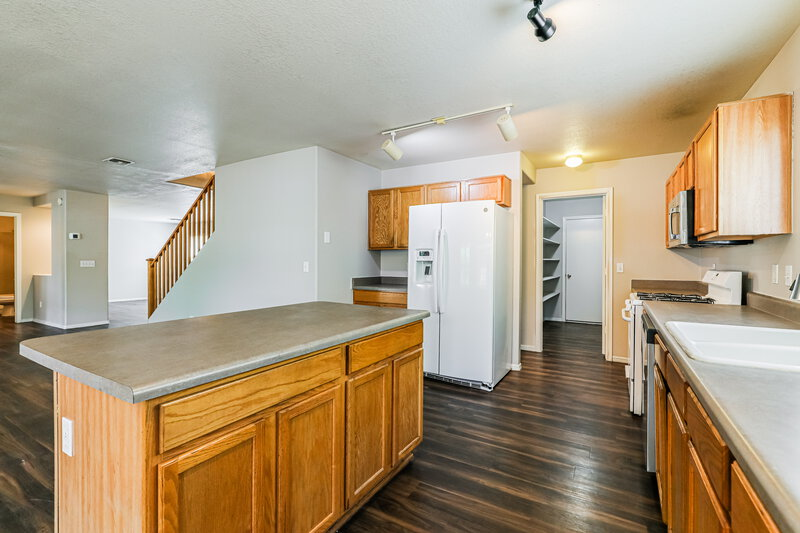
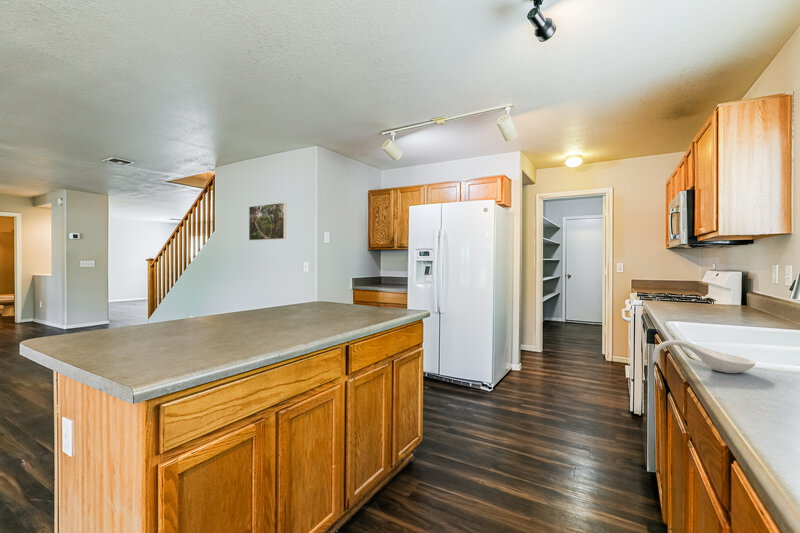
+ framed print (266, 222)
+ spoon rest (700, 355)
